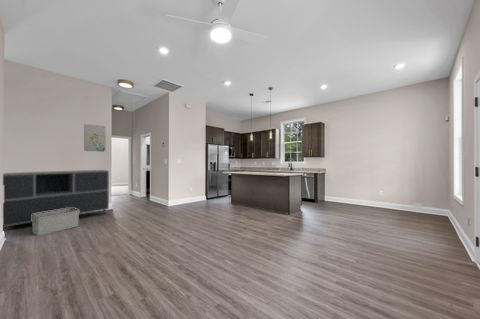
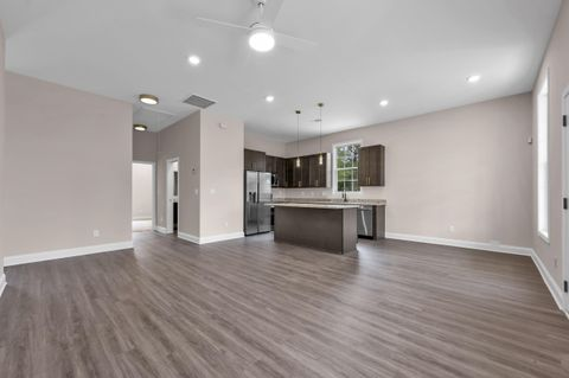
- sideboard (53, 196)
- storage bin (56, 220)
- wall art (95, 138)
